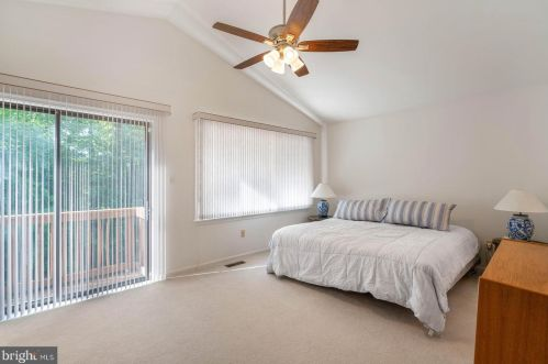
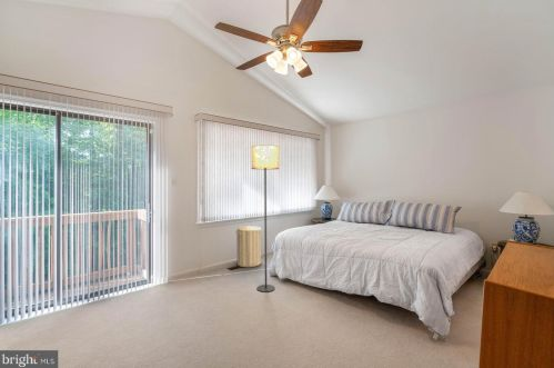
+ laundry hamper (249, 242)
+ floor lamp (265, 217)
